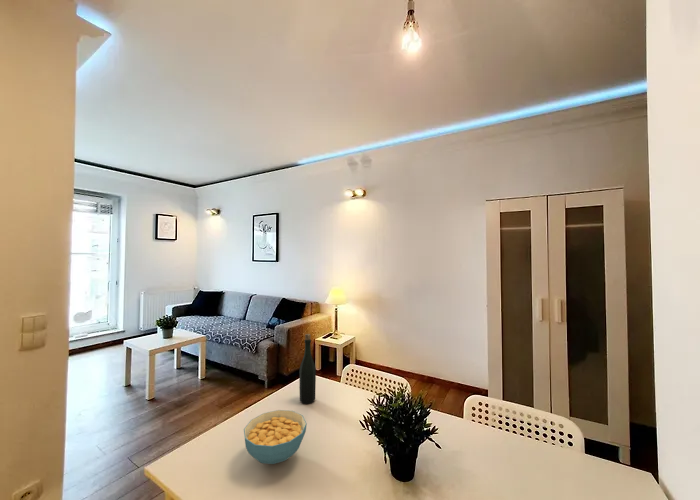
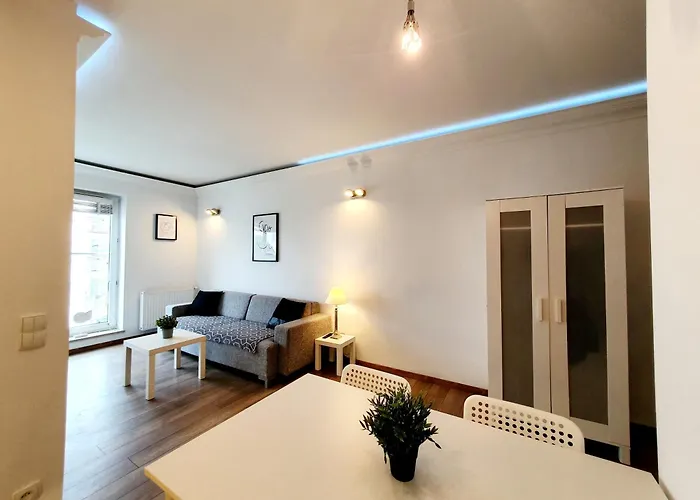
- bottle (307, 367)
- cereal bowl (275, 441)
